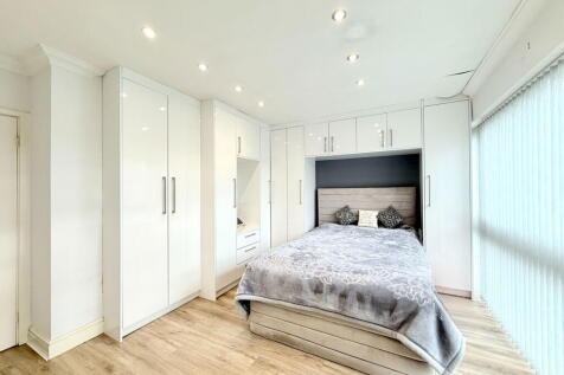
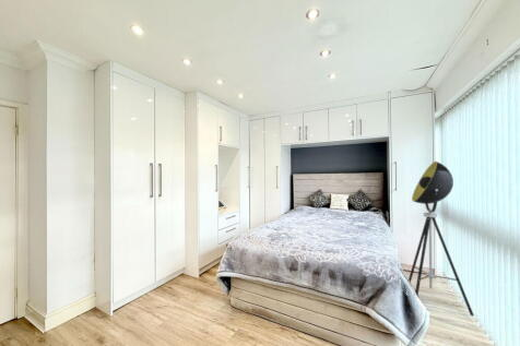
+ floor lamp (438, 234)
